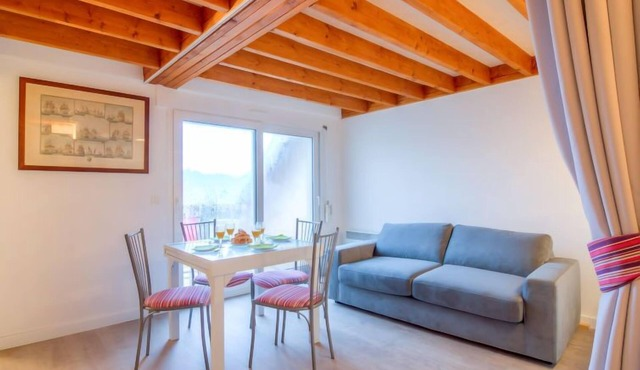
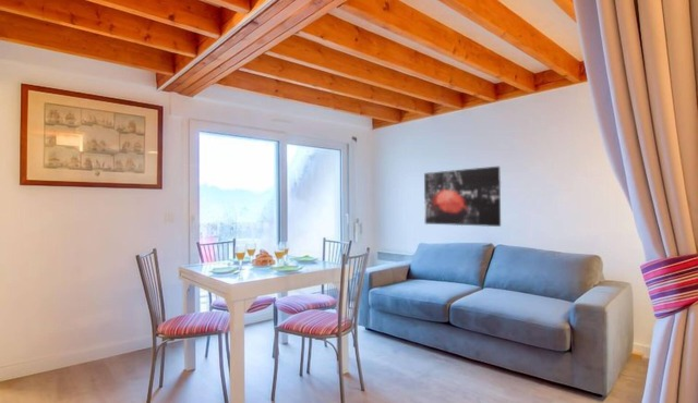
+ wall art (459, 197)
